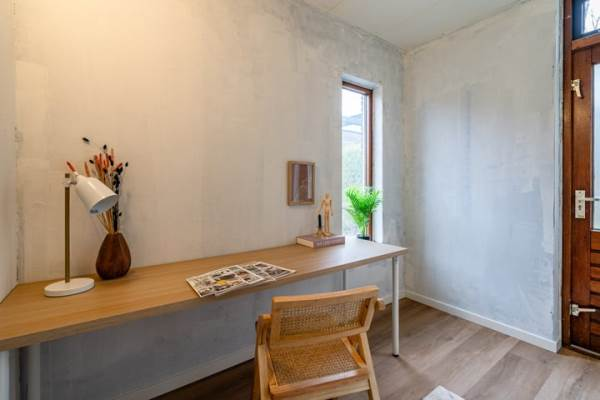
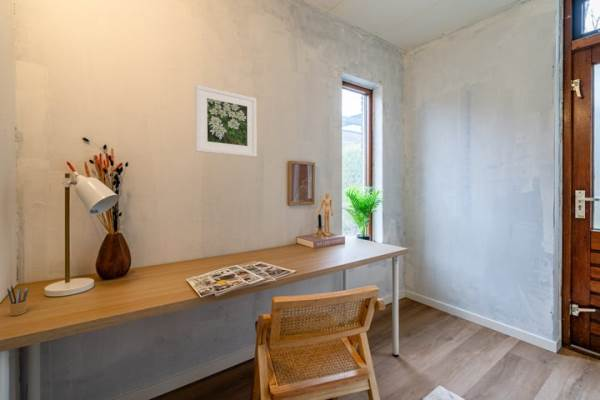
+ pencil box (17, 299)
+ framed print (227, 123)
